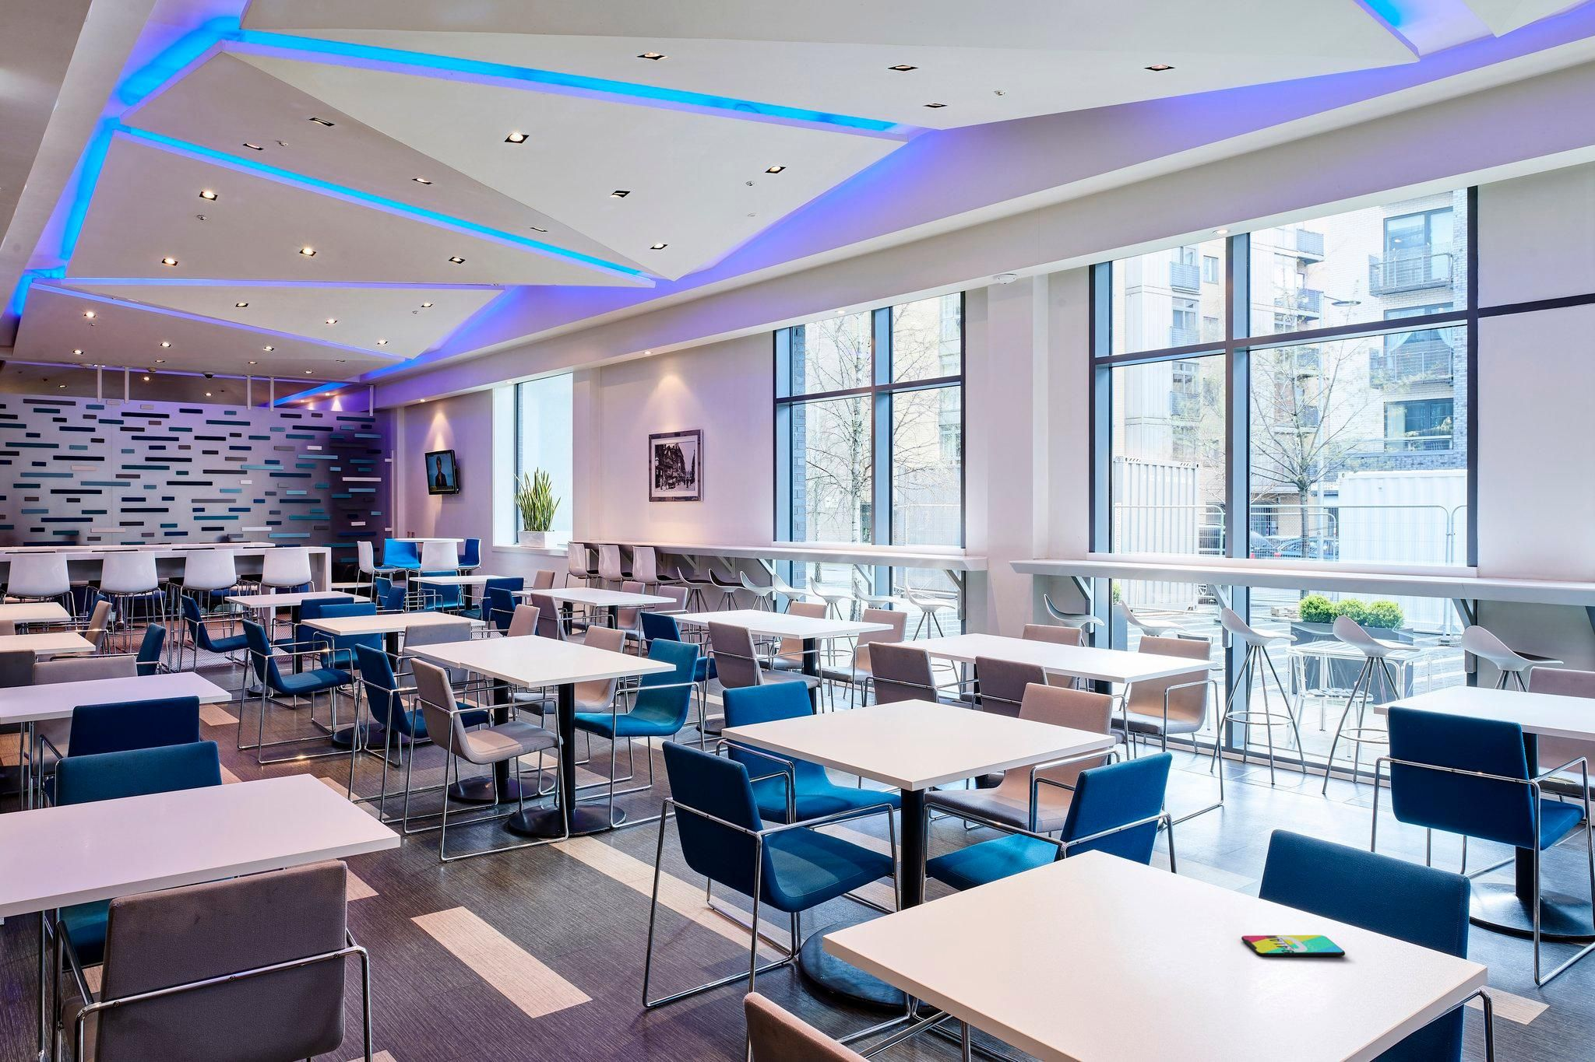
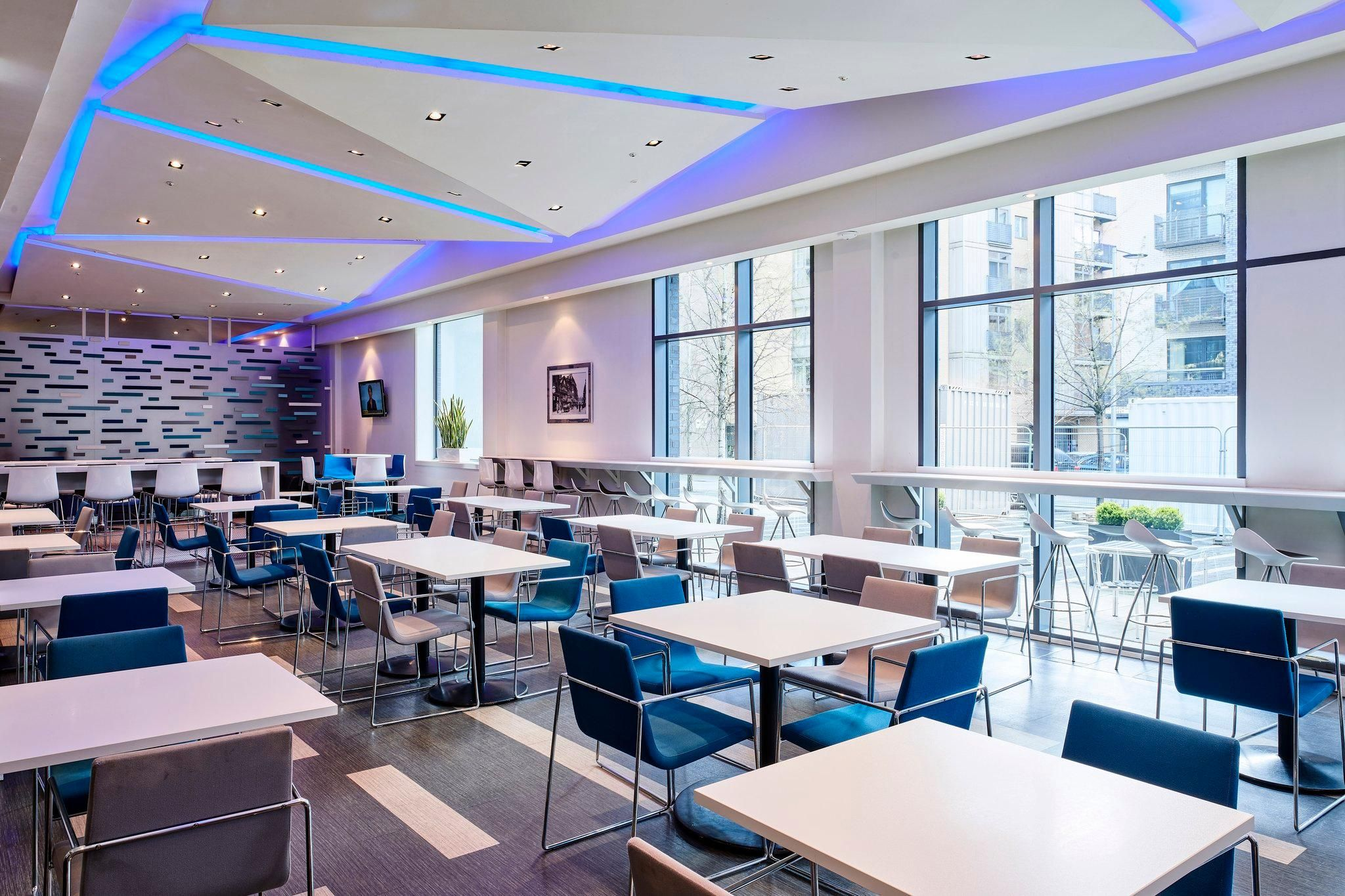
- smartphone (1293, 946)
